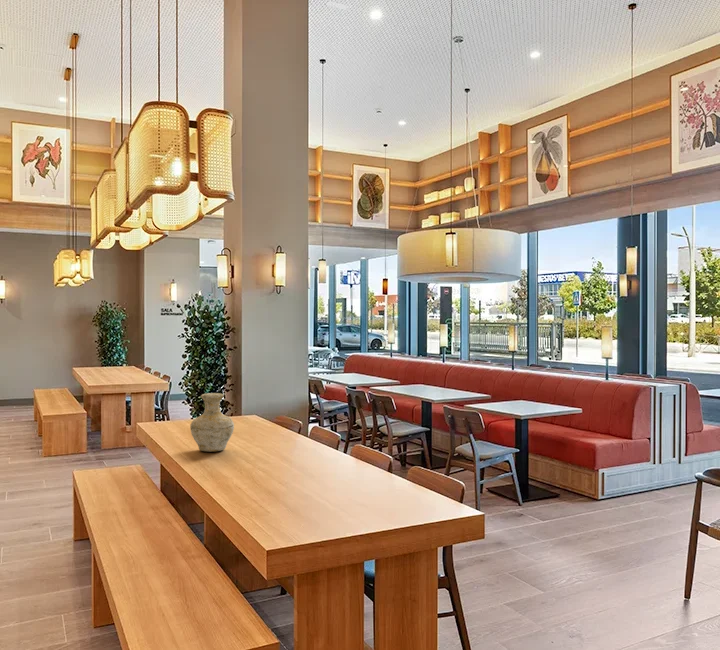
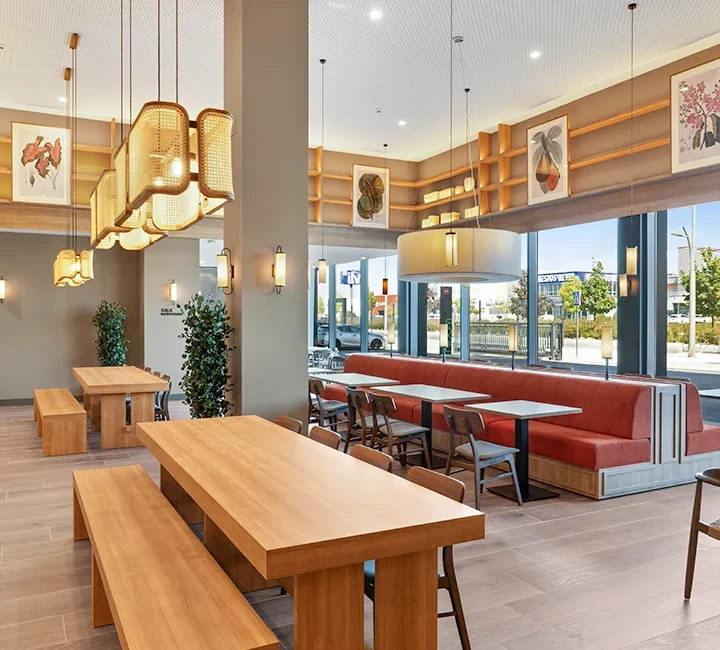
- vase (212, 421)
